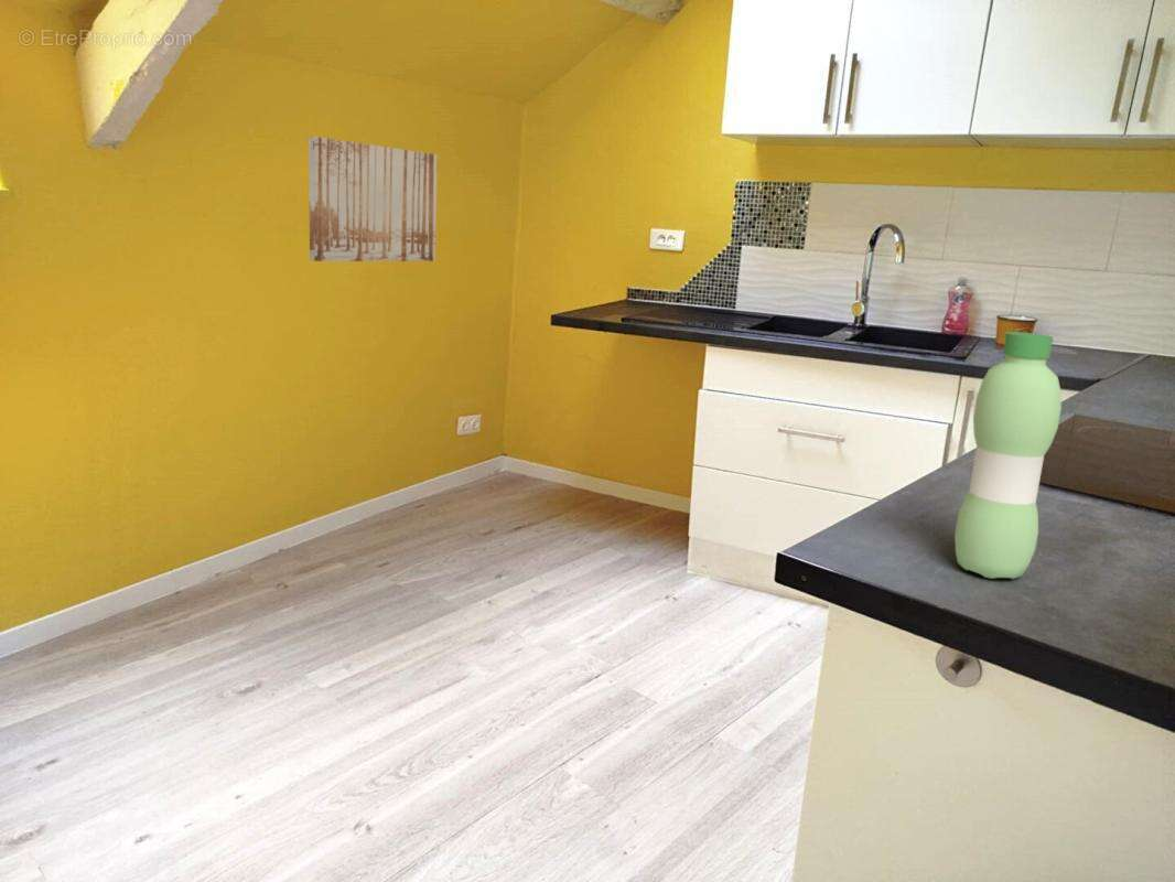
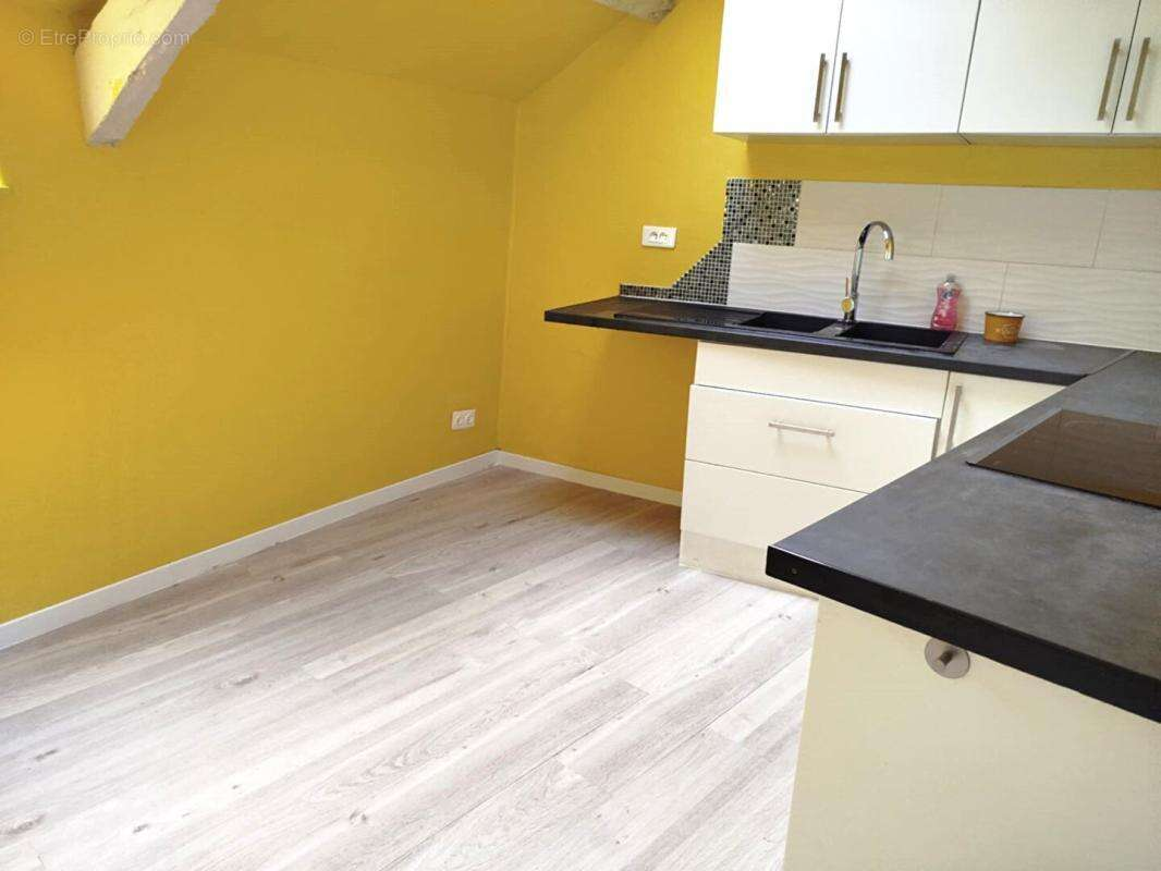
- wall art (377, 204)
- water bottle (1009, 455)
